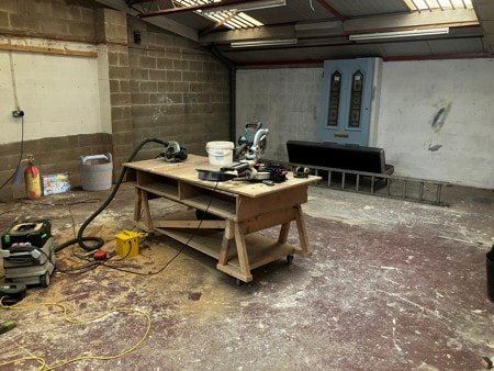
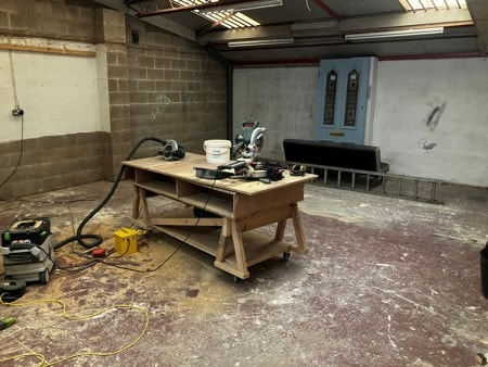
- bucket (96, 171)
- box (56, 183)
- fire extinguisher (24, 177)
